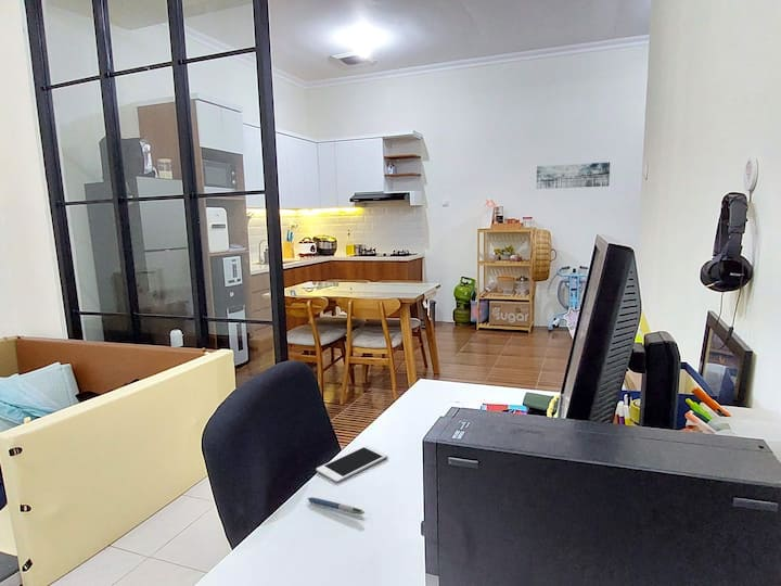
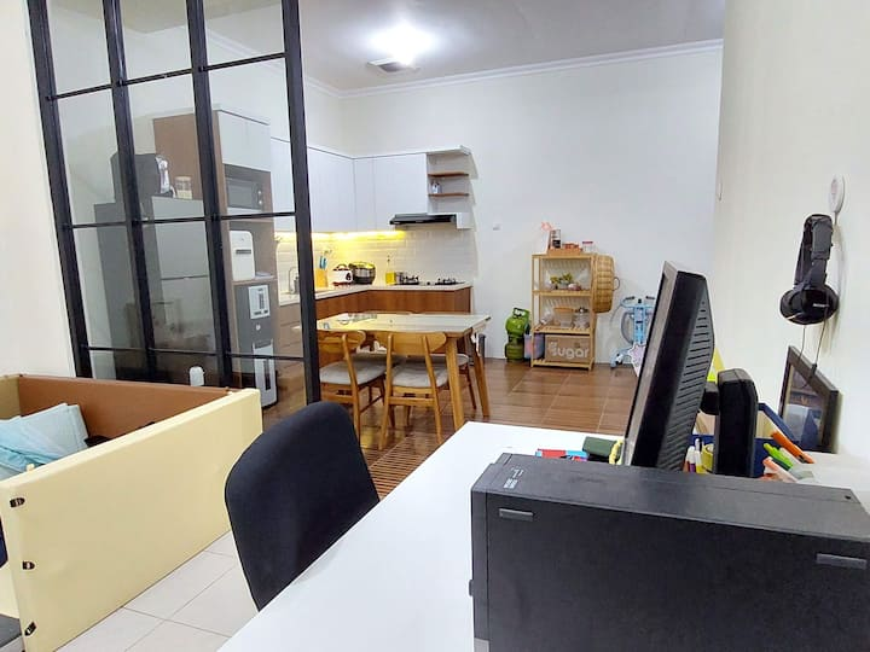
- cell phone (353, 462)
- wall art (572, 176)
- pen (335, 505)
